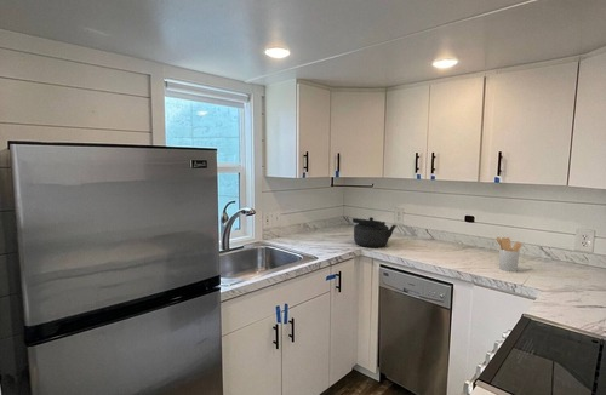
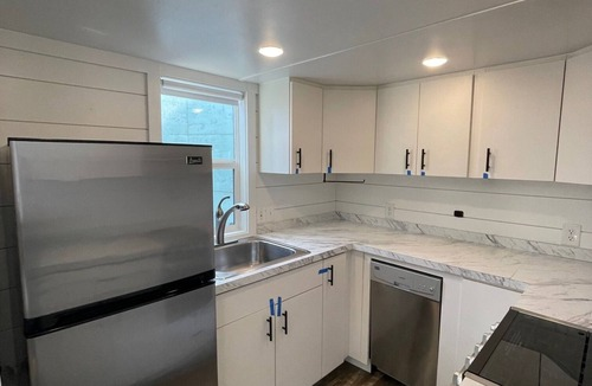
- utensil holder (507, 253)
- kettle (371, 230)
